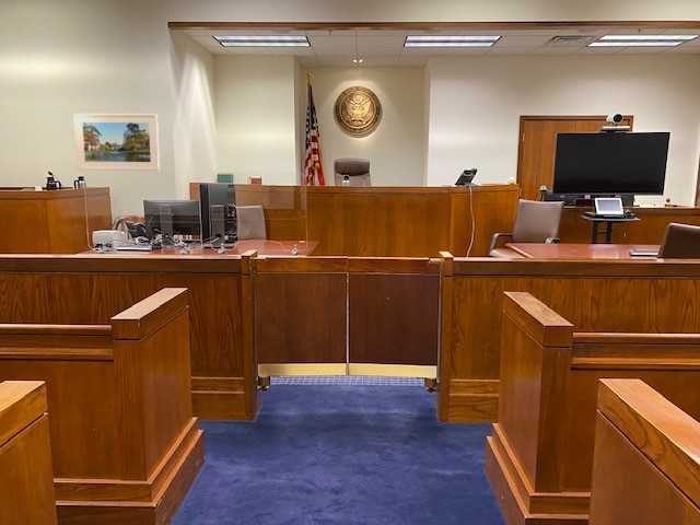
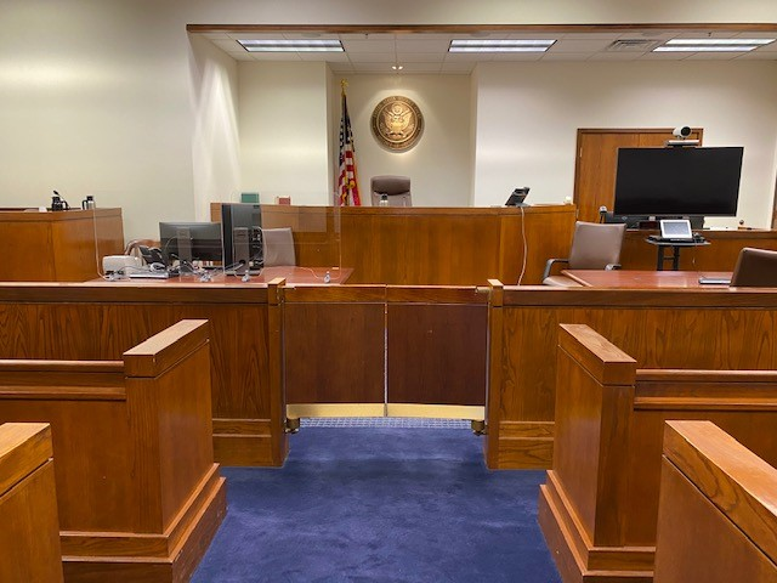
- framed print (116, 142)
